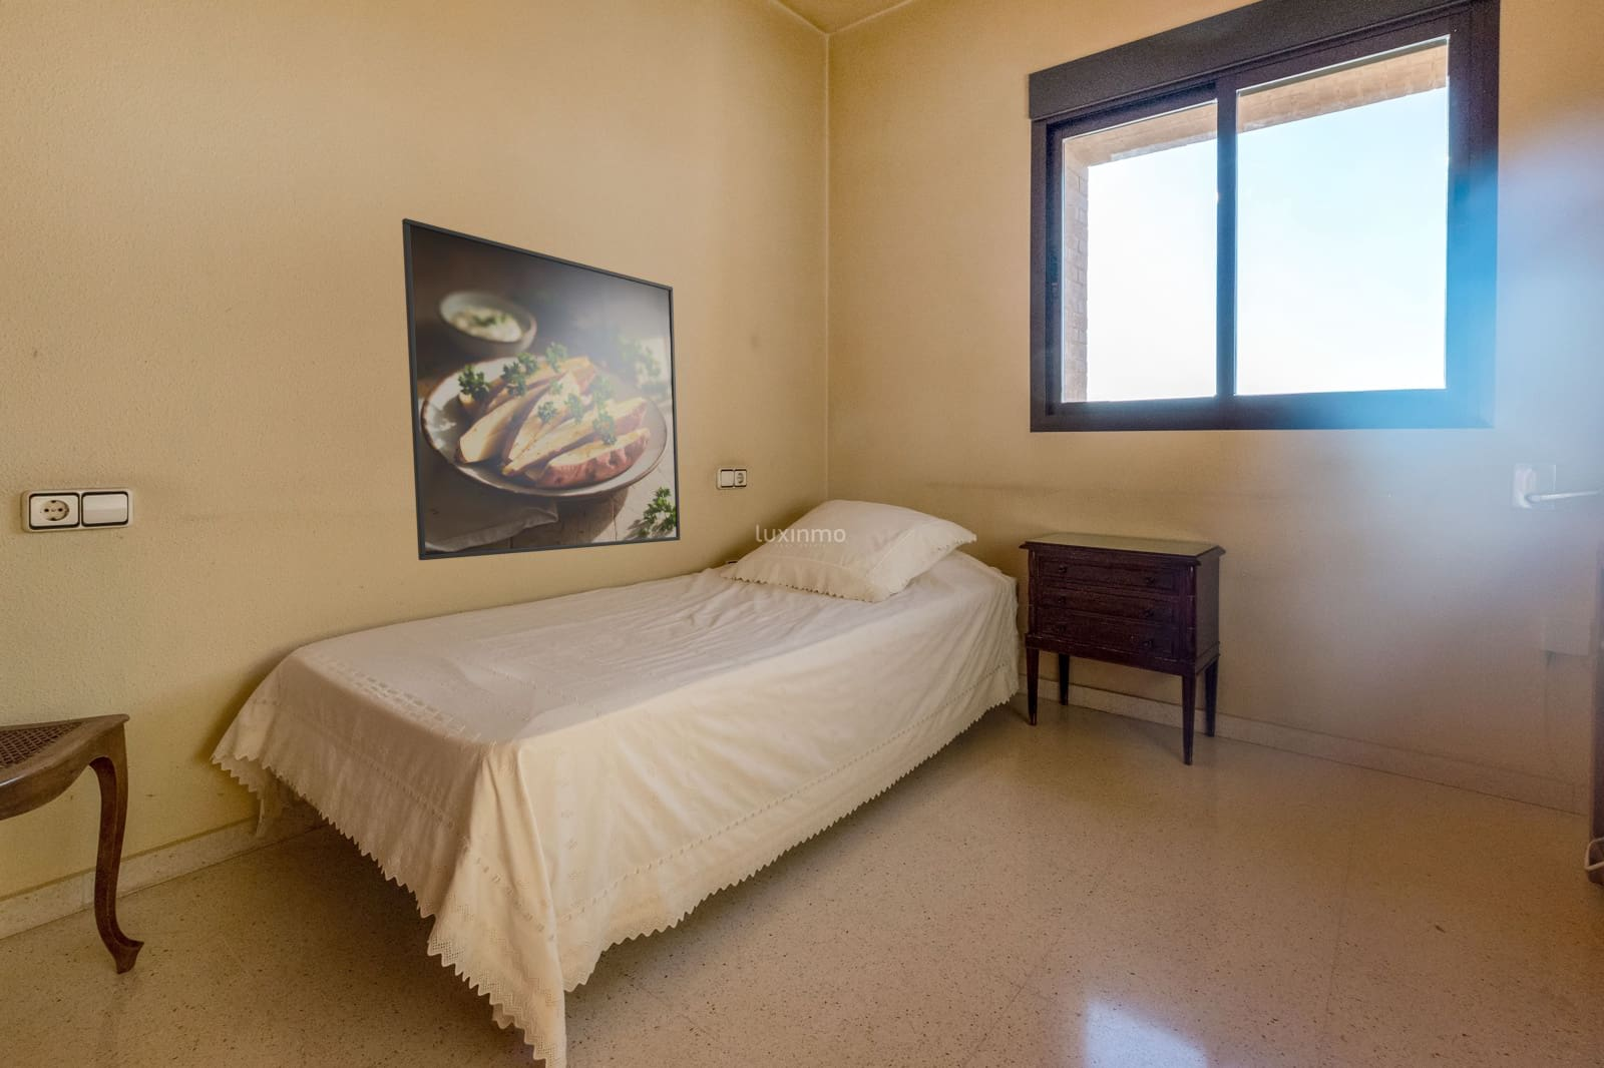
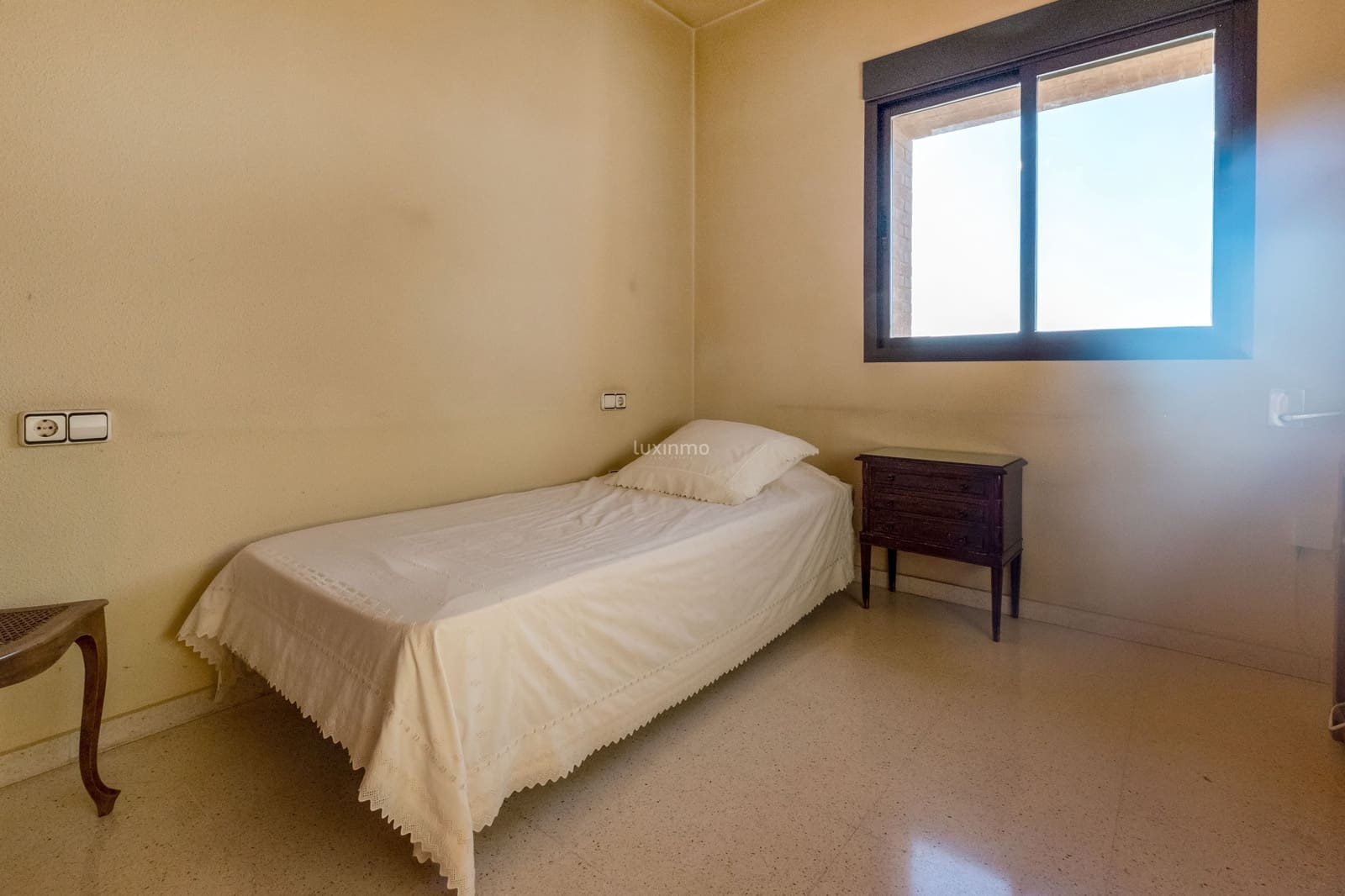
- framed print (563, 405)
